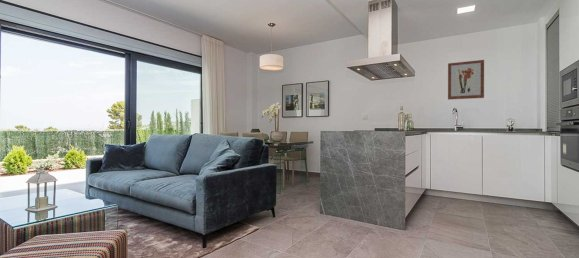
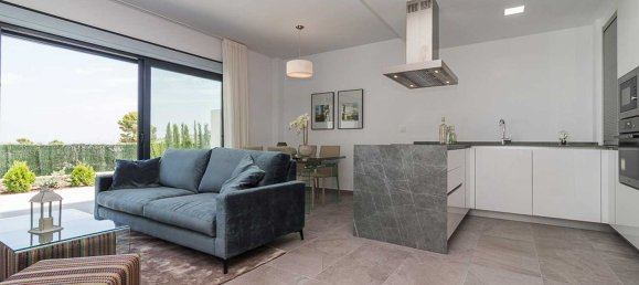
- wall art (465, 80)
